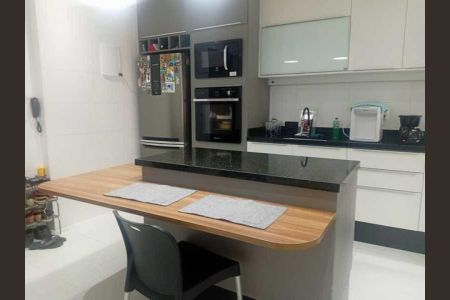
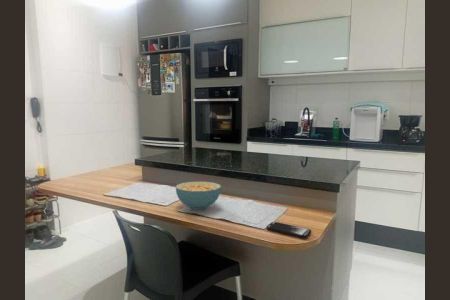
+ cereal bowl (198, 196)
+ smartphone (288, 229)
